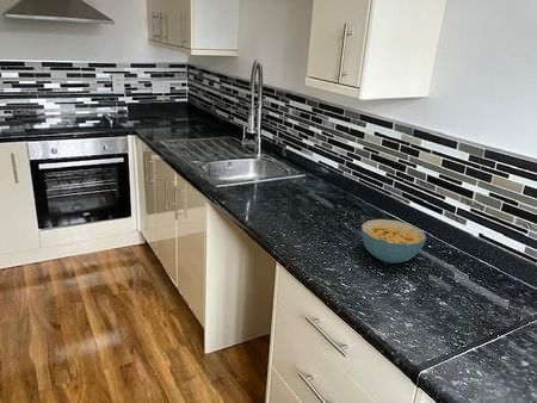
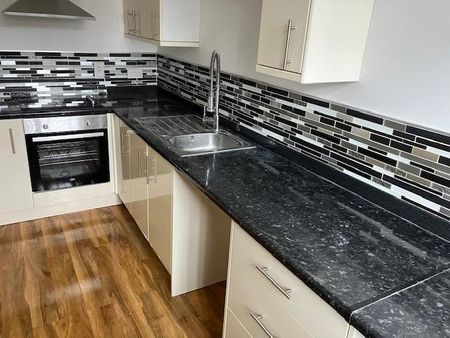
- cereal bowl (390, 244)
